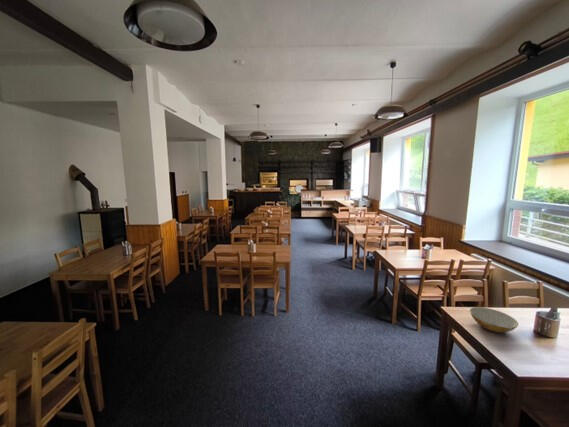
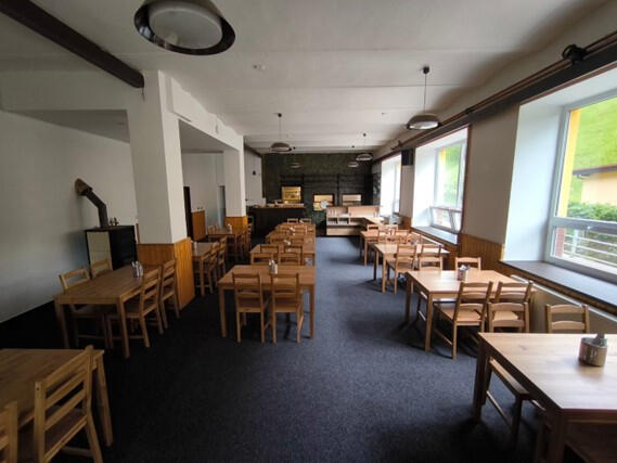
- bowl (492, 322)
